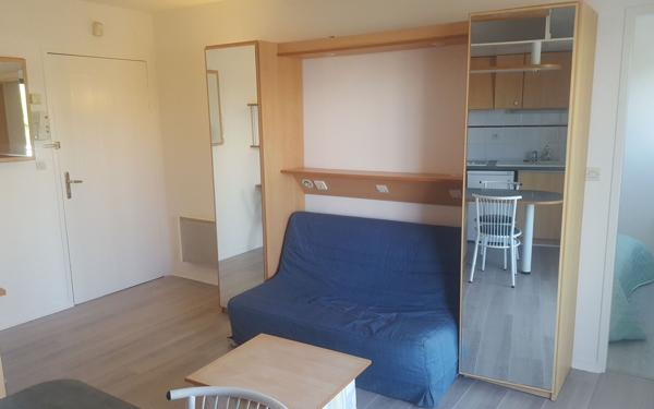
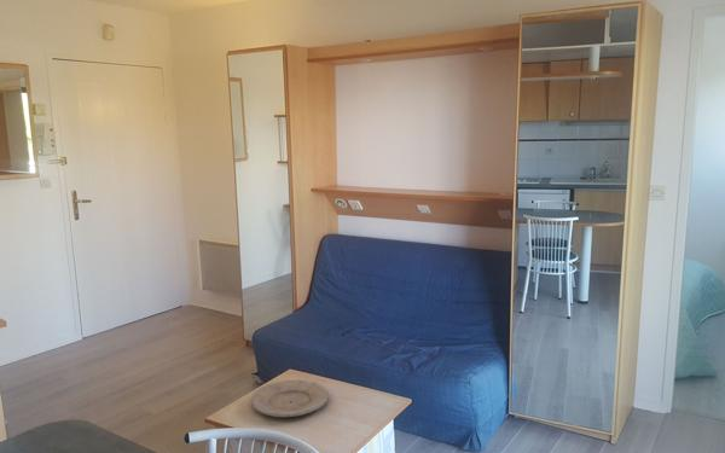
+ plate (290, 400)
